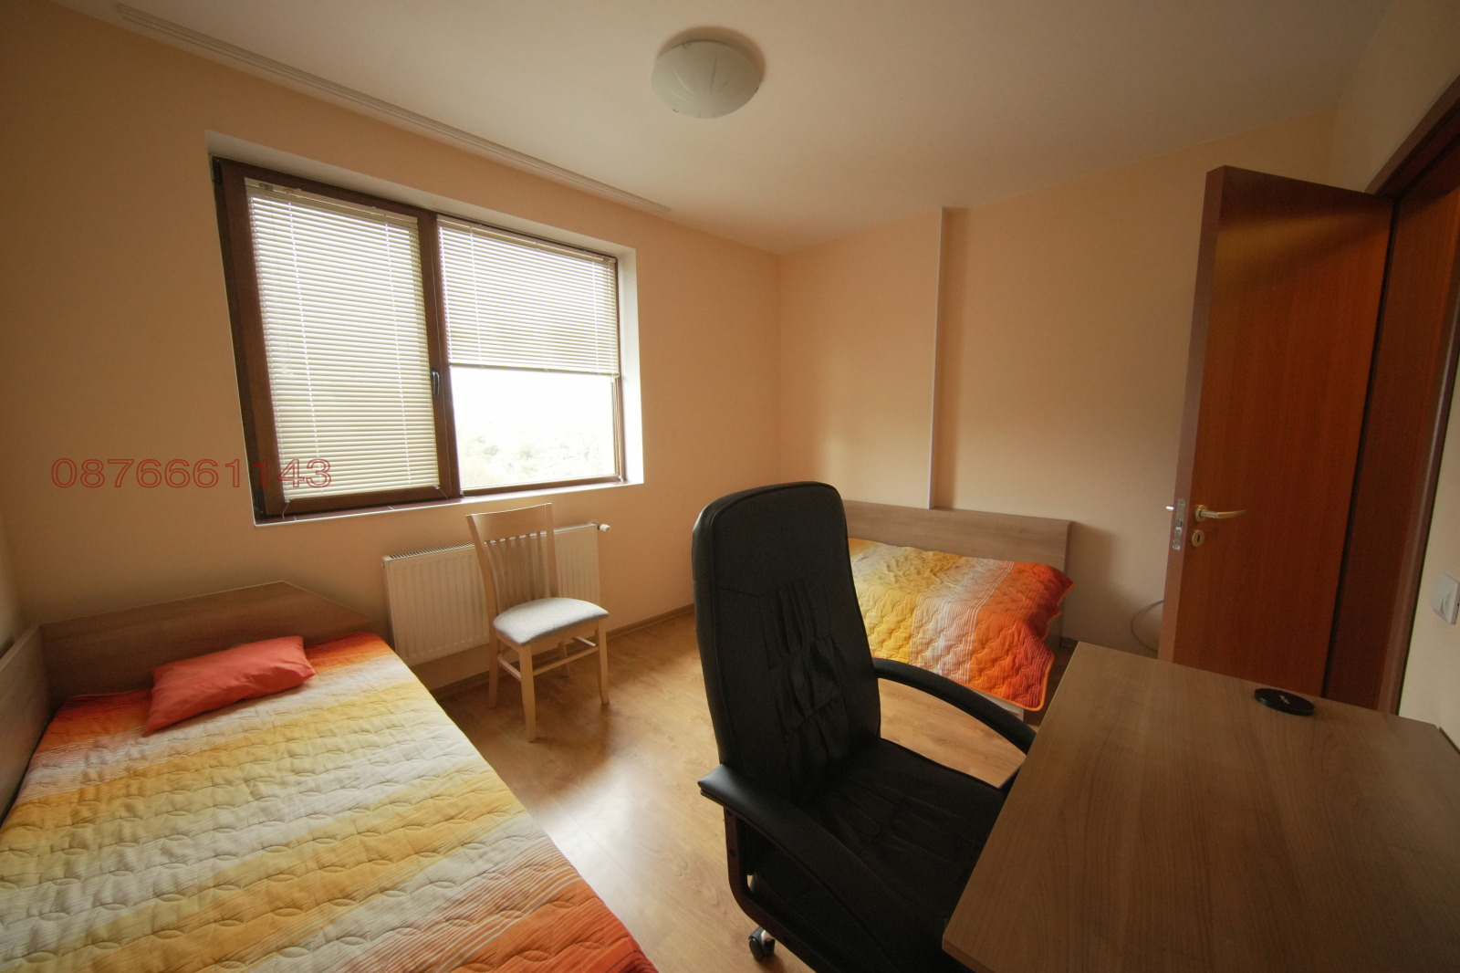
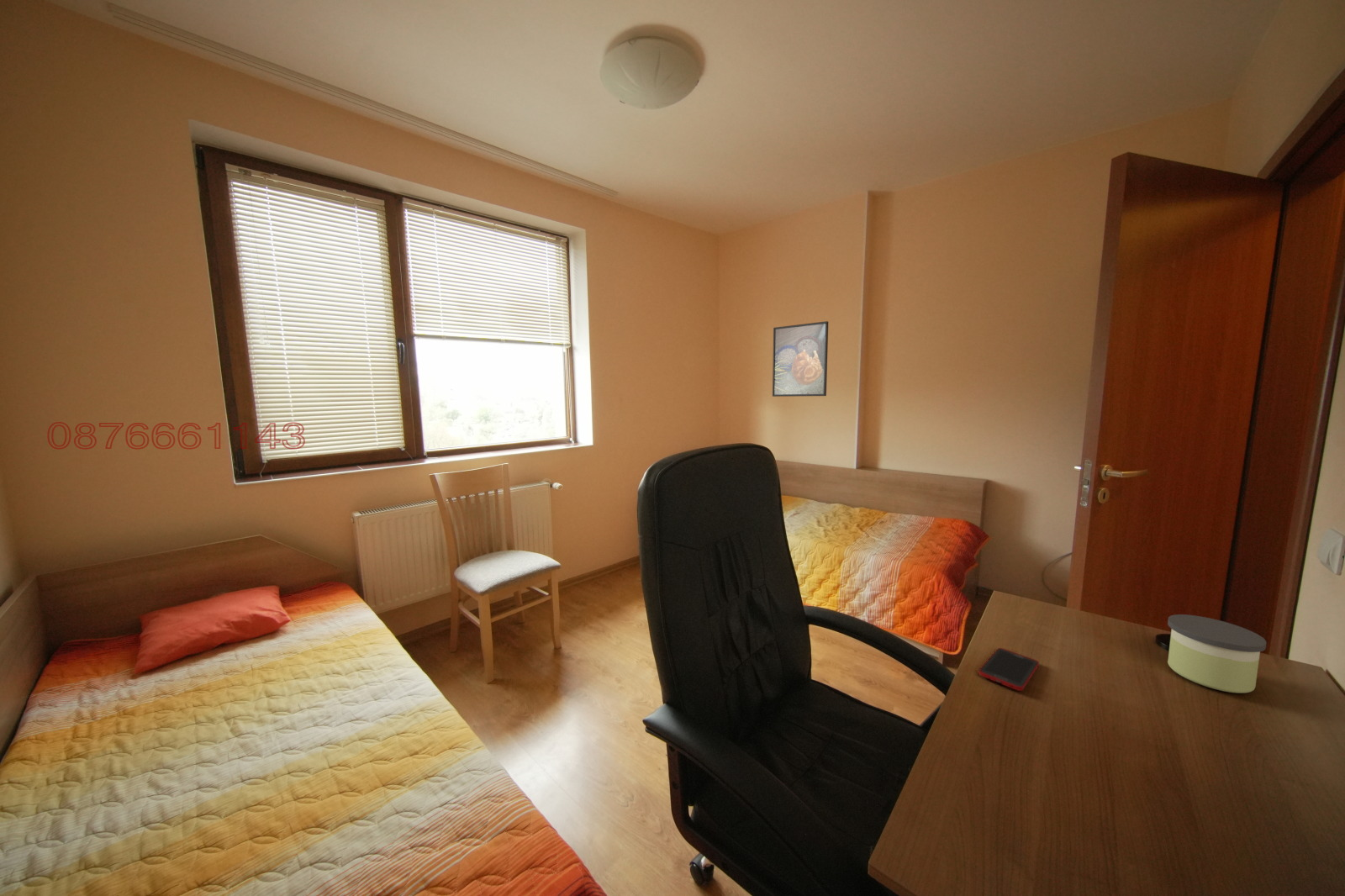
+ candle (1211, 653)
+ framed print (799, 361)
+ cell phone (1009, 667)
